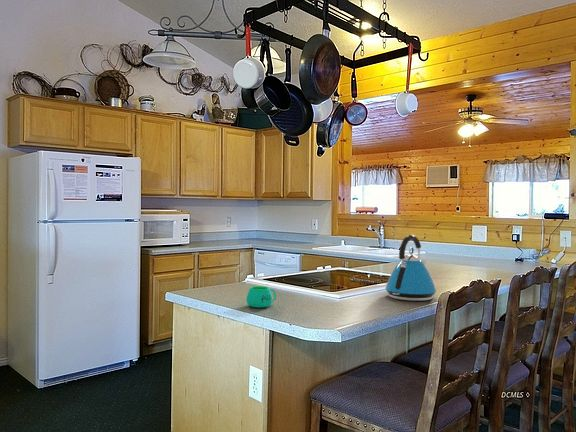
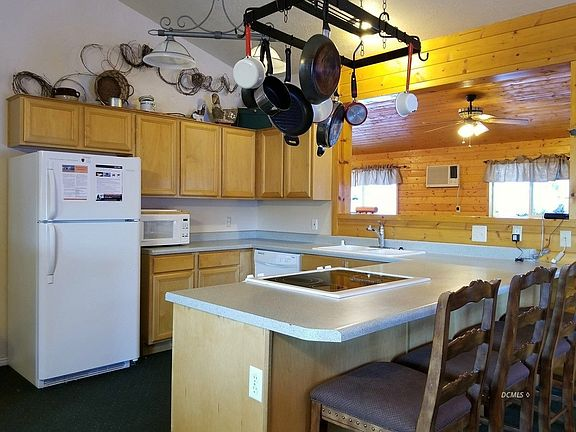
- kettle (410, 265)
- mug (262, 296)
